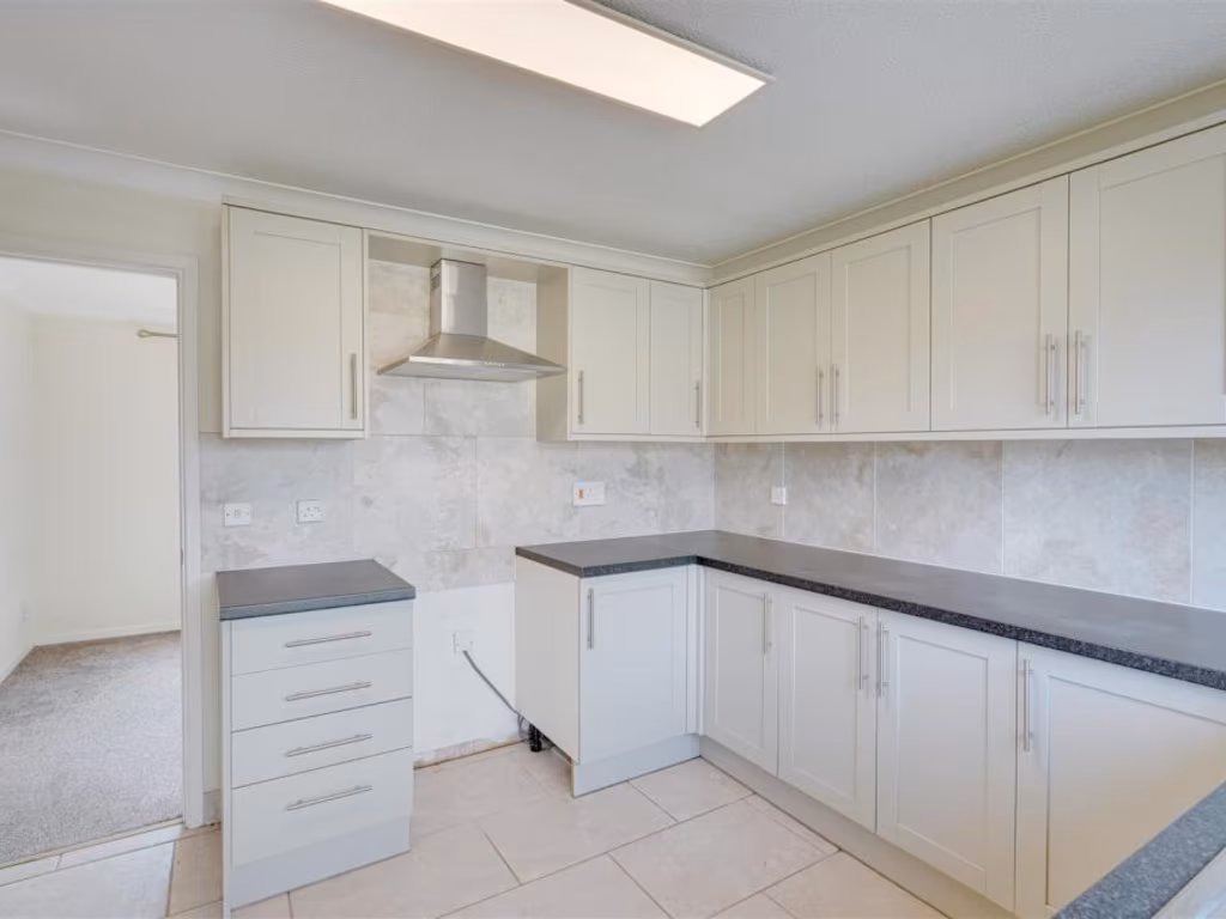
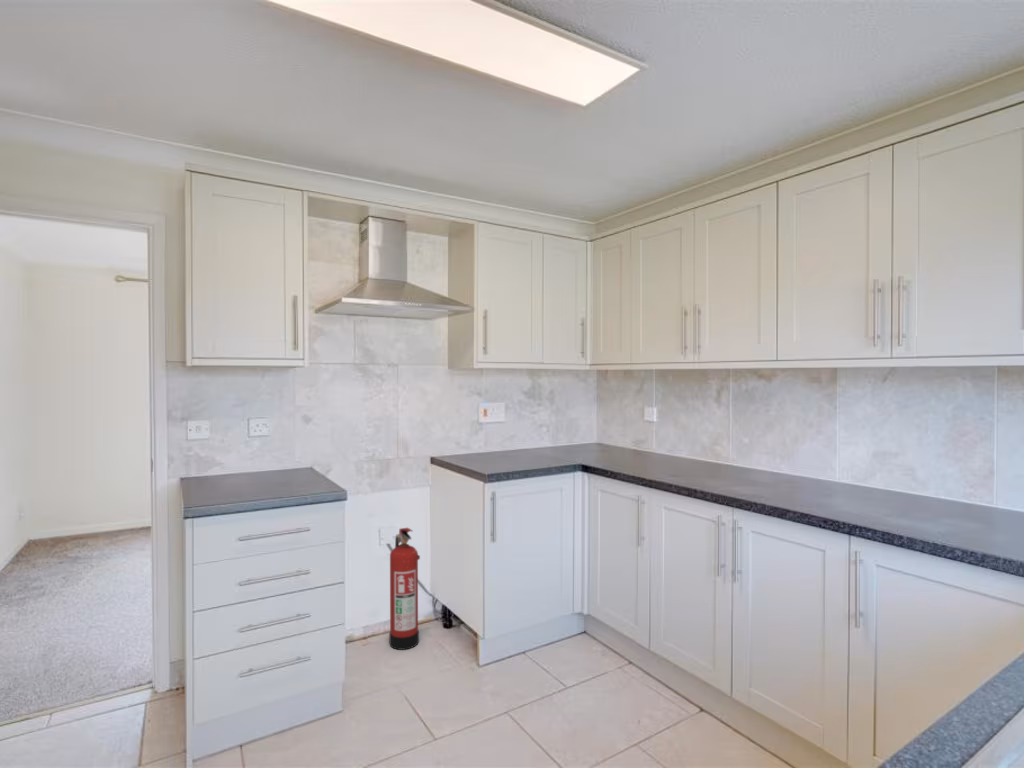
+ fire extinguisher (404, 584)
